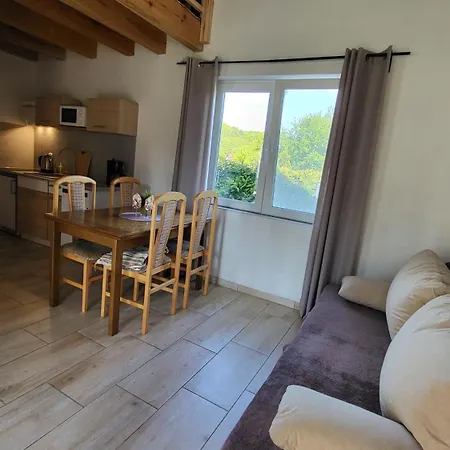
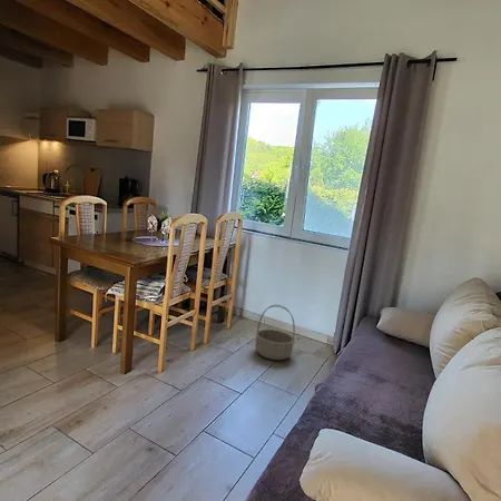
+ basket (275, 330)
